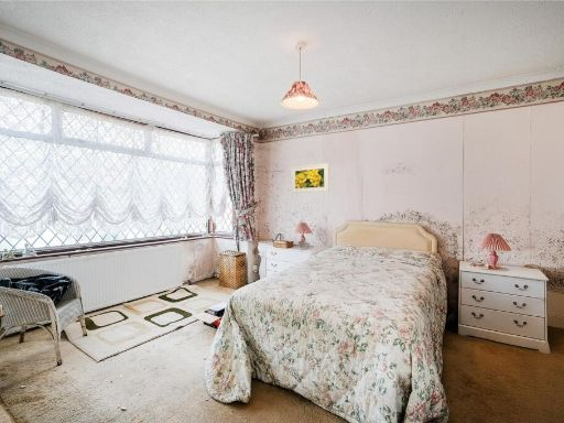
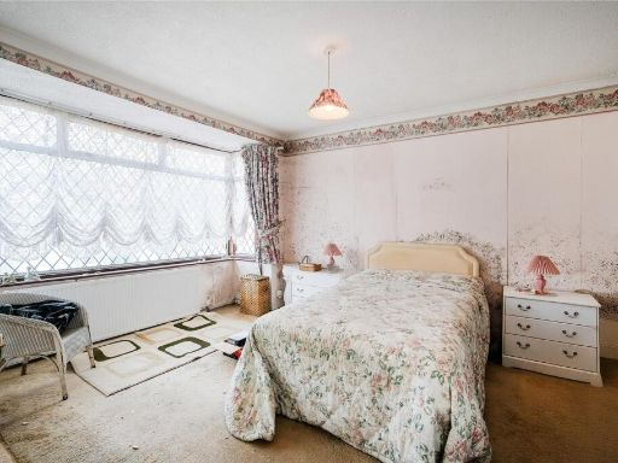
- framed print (308, 178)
